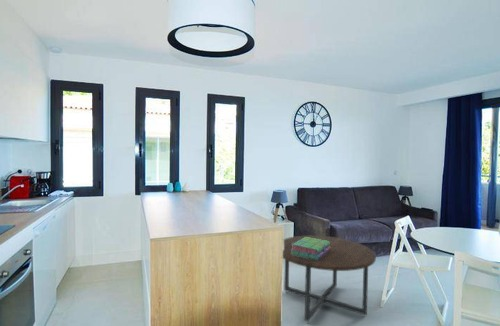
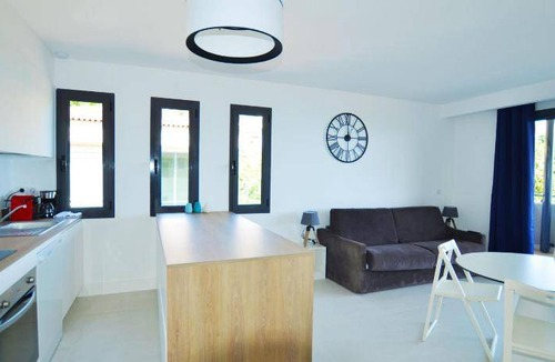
- stack of books (311, 247)
- coffee table (323, 269)
